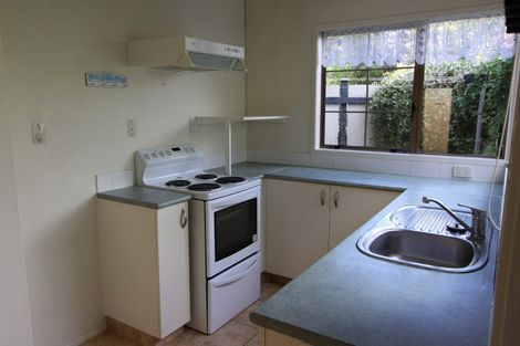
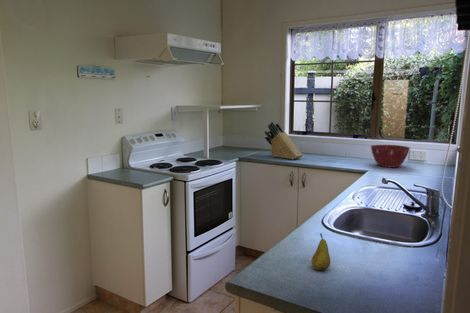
+ knife block (282, 139)
+ mixing bowl (389, 156)
+ fruit (321, 251)
